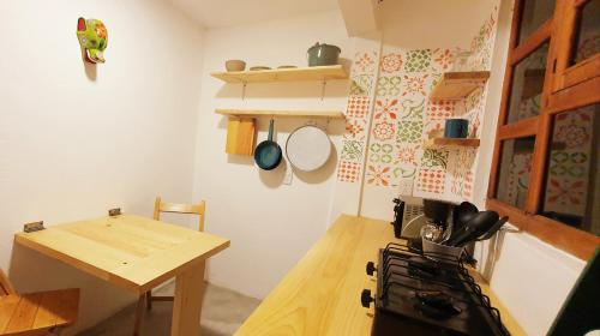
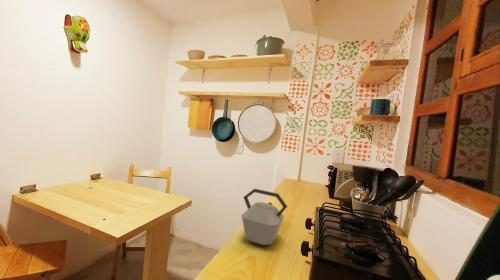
+ kettle (269, 209)
